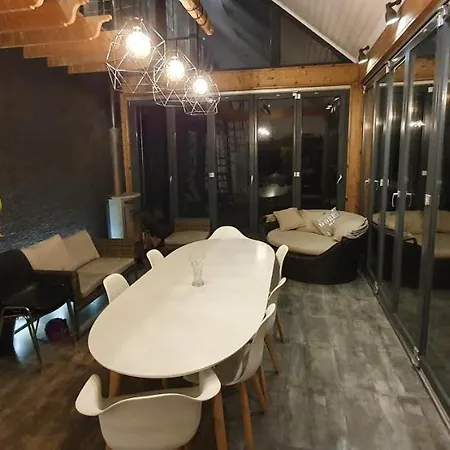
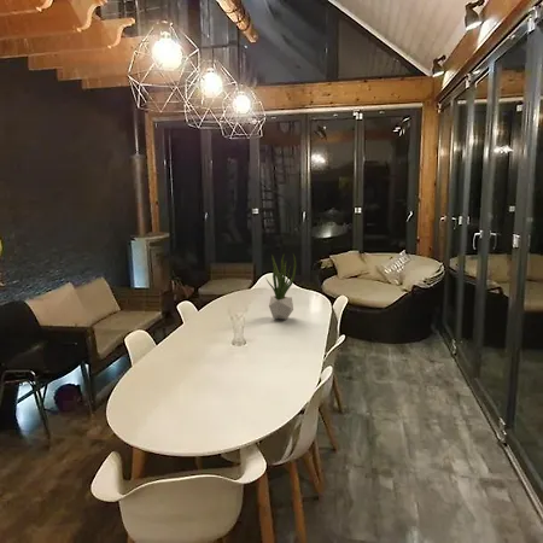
+ potted plant (282, 286)
